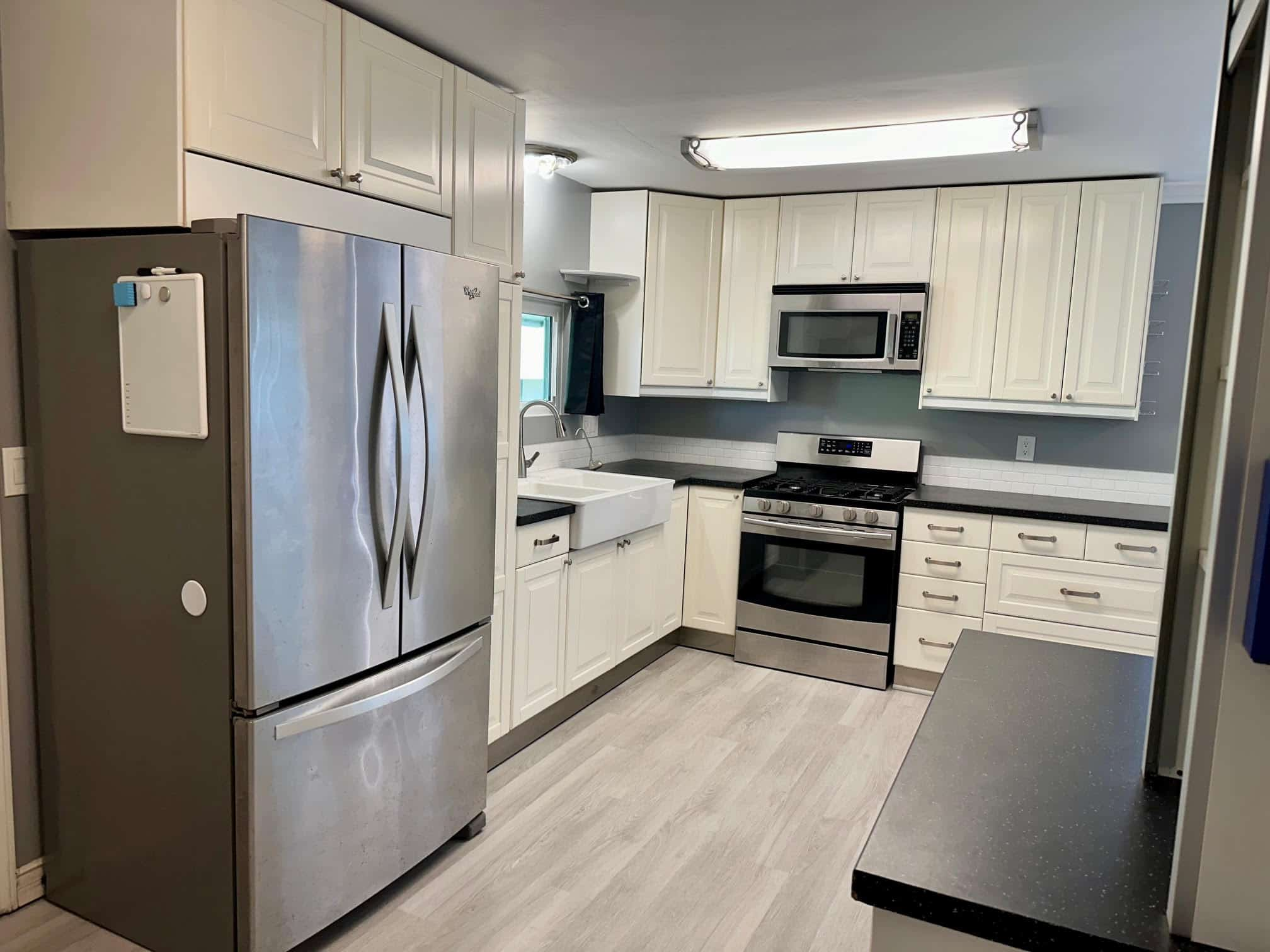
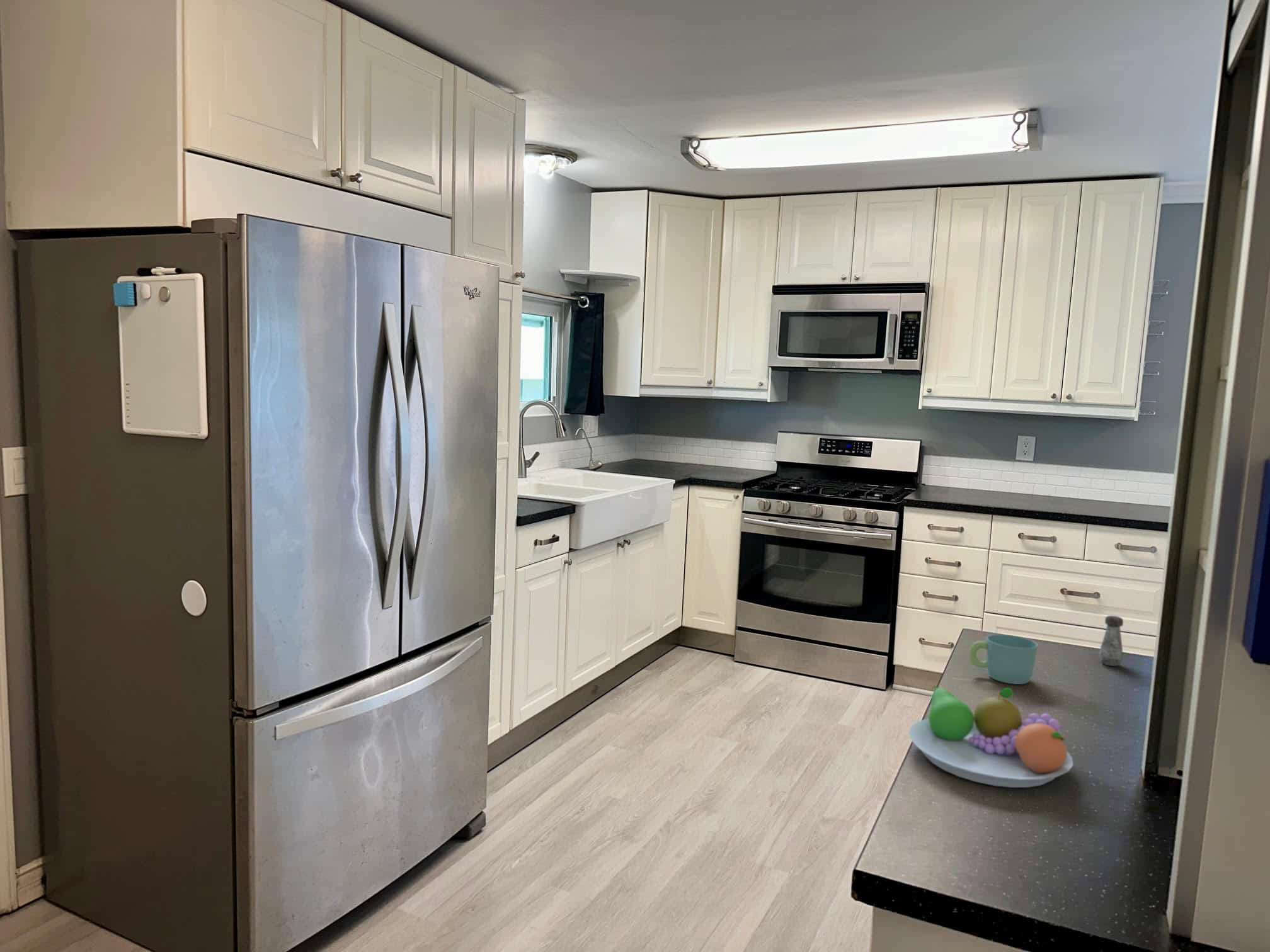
+ fruit bowl (987, 728)
+ salt shaker (1112, 640)
+ mug (1002, 658)
